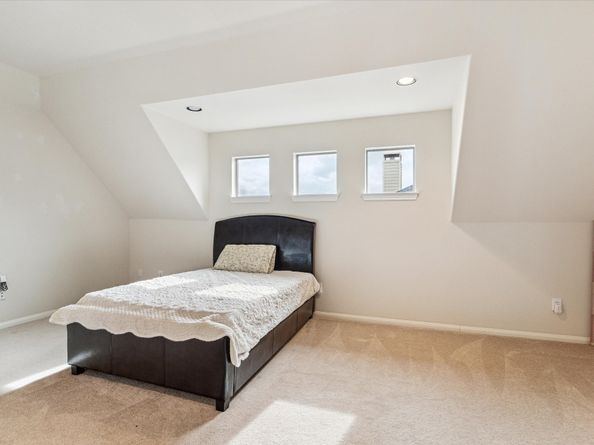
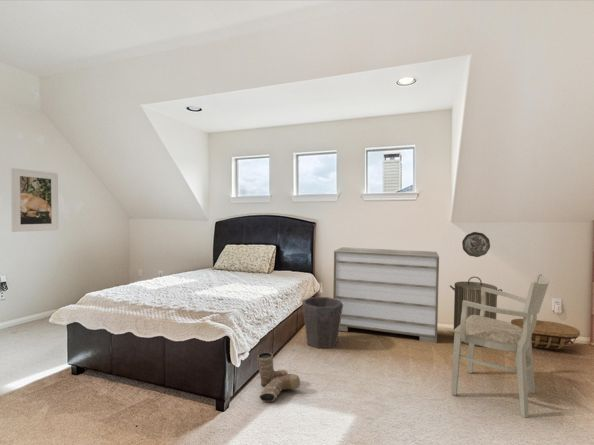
+ decorative plate (475, 244)
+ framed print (36, 200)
+ armchair (501, 334)
+ dresser (384, 290)
+ waste bin (321, 322)
+ basket (543, 336)
+ boots (276, 374)
+ laundry hamper (474, 308)
